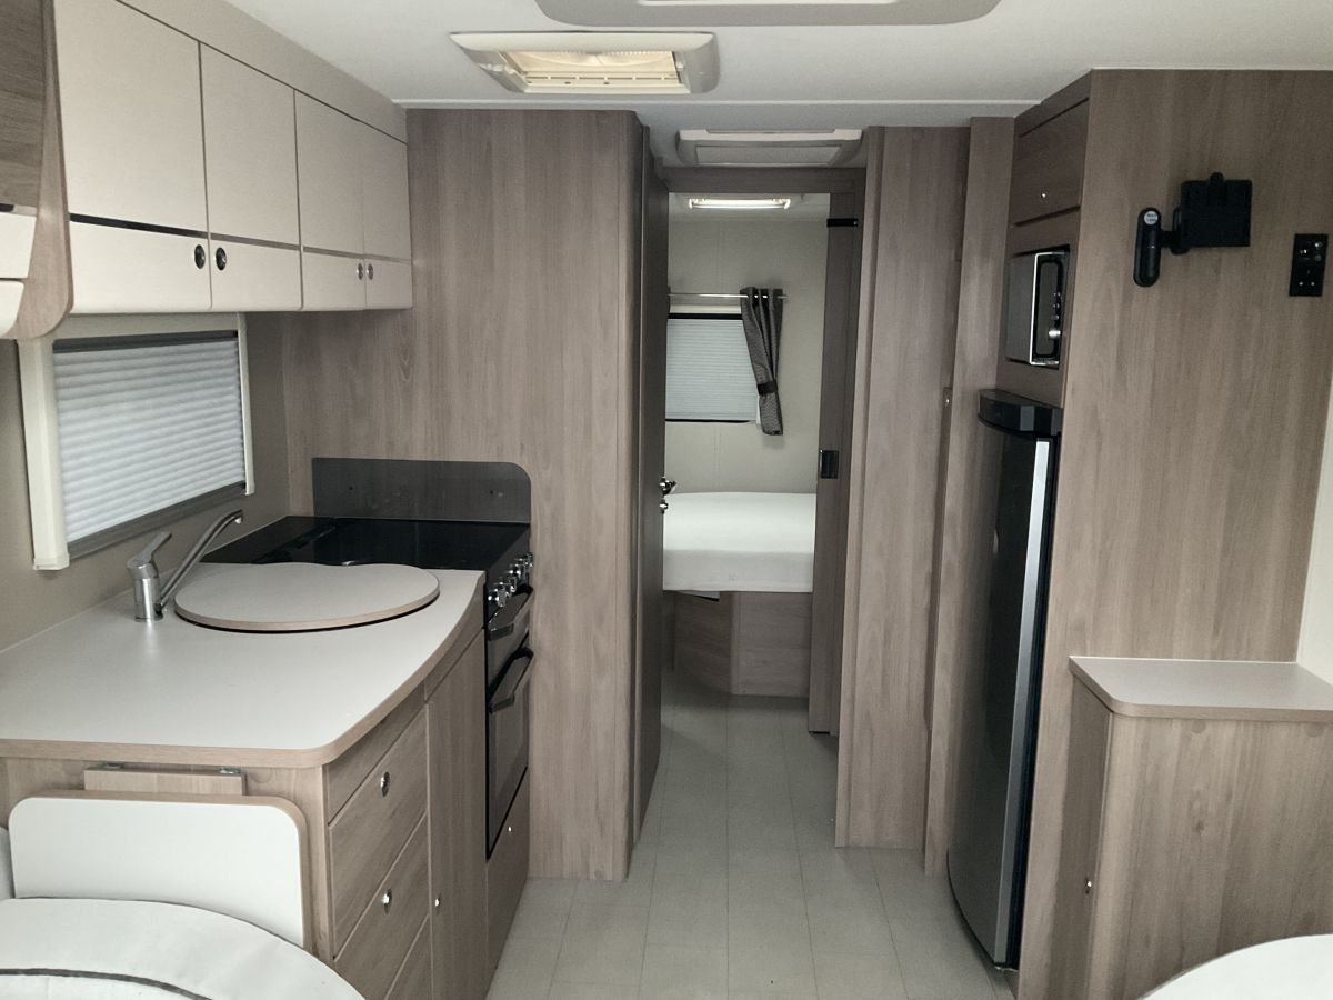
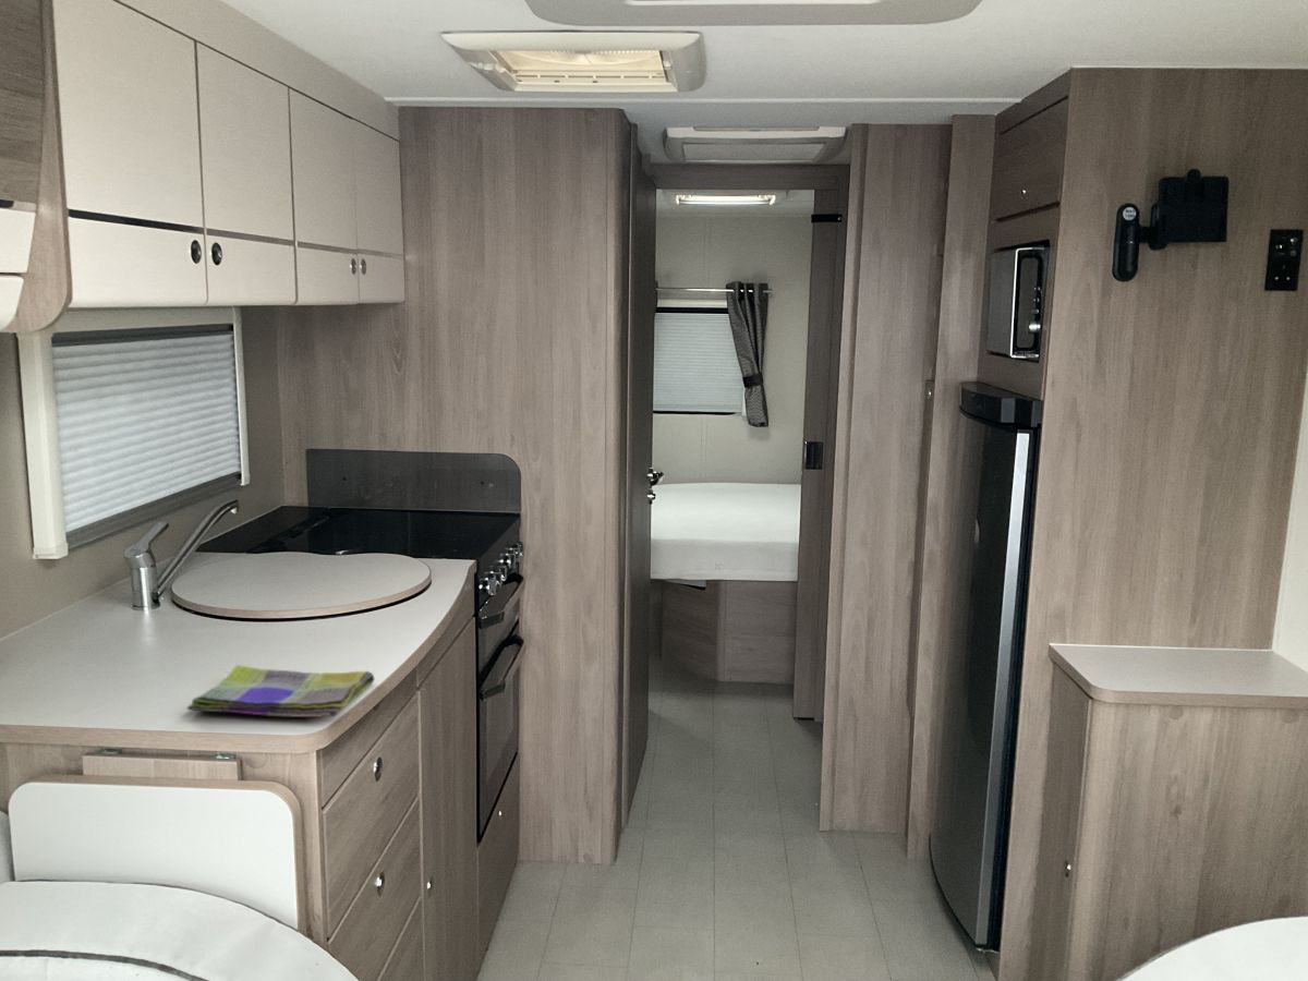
+ dish towel (287, 689)
